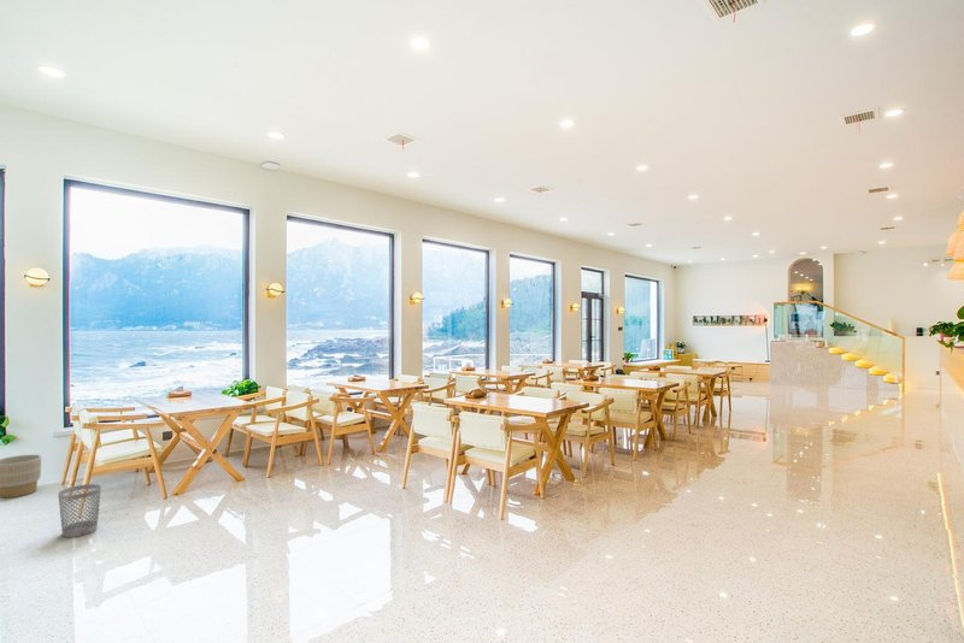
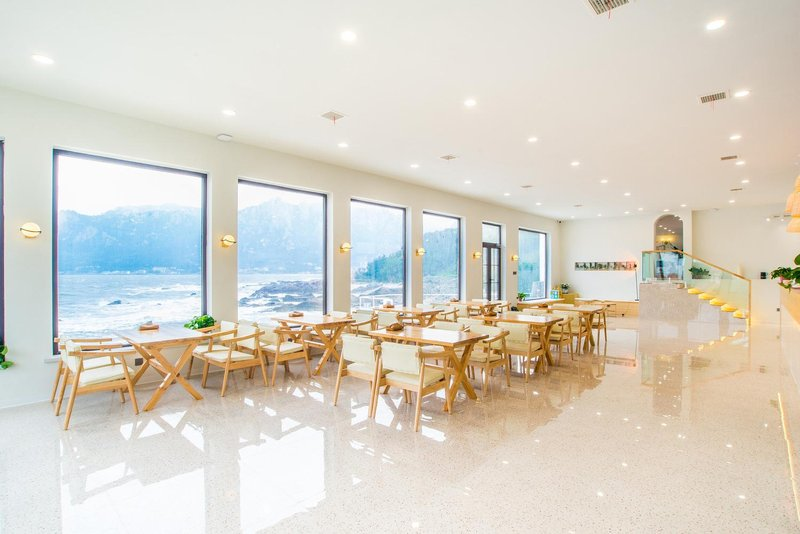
- planter (17, 476)
- wastebasket (80, 509)
